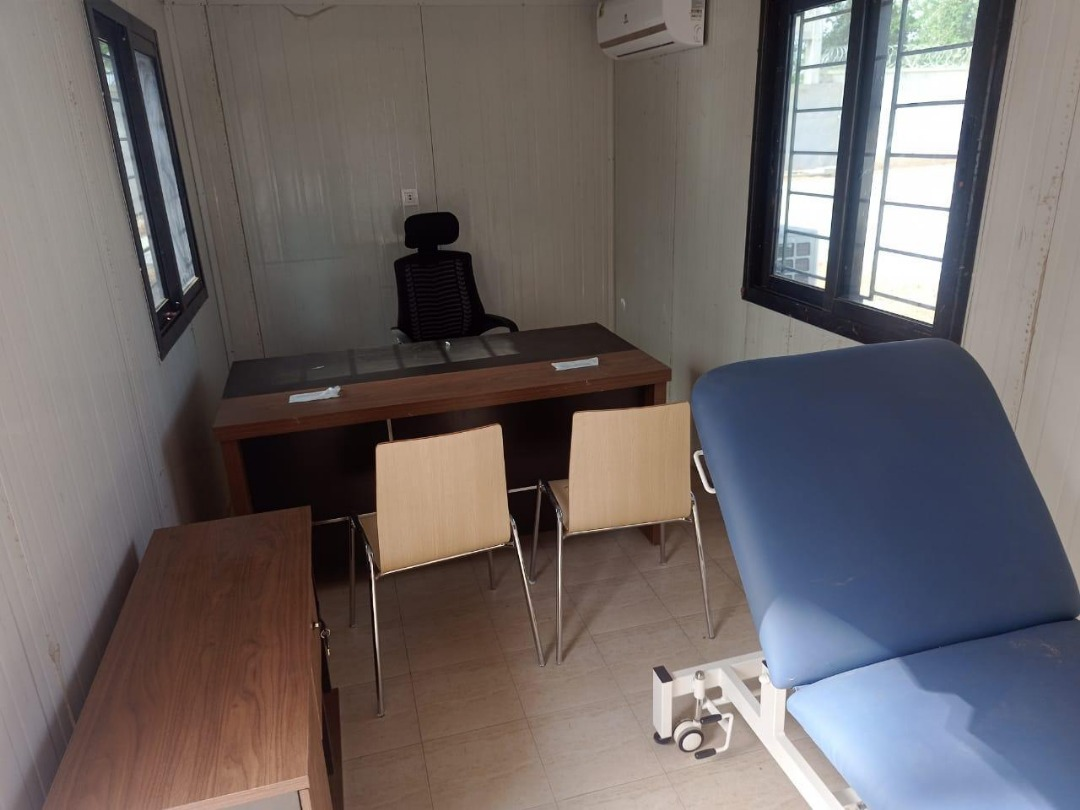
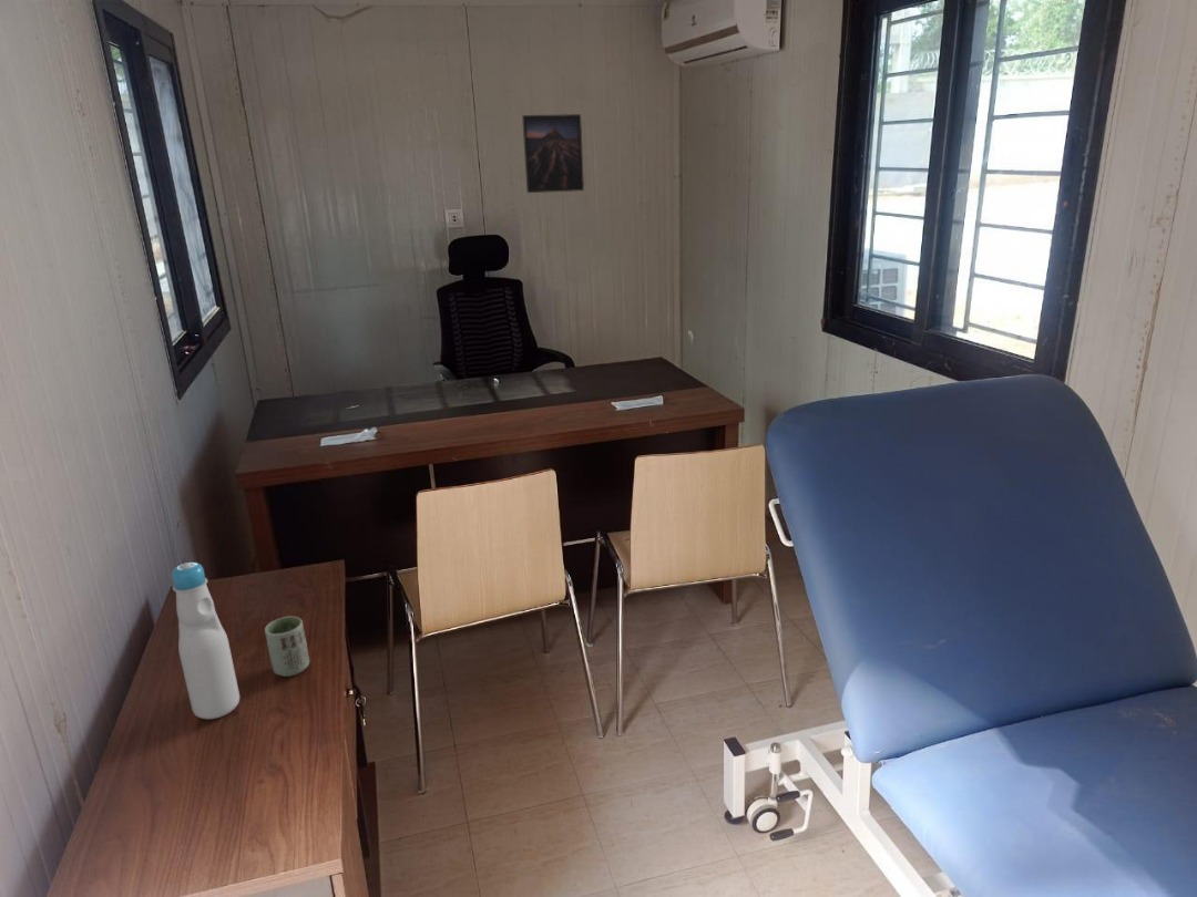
+ cup (287, 647)
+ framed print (553, 153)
+ bottle (202, 638)
